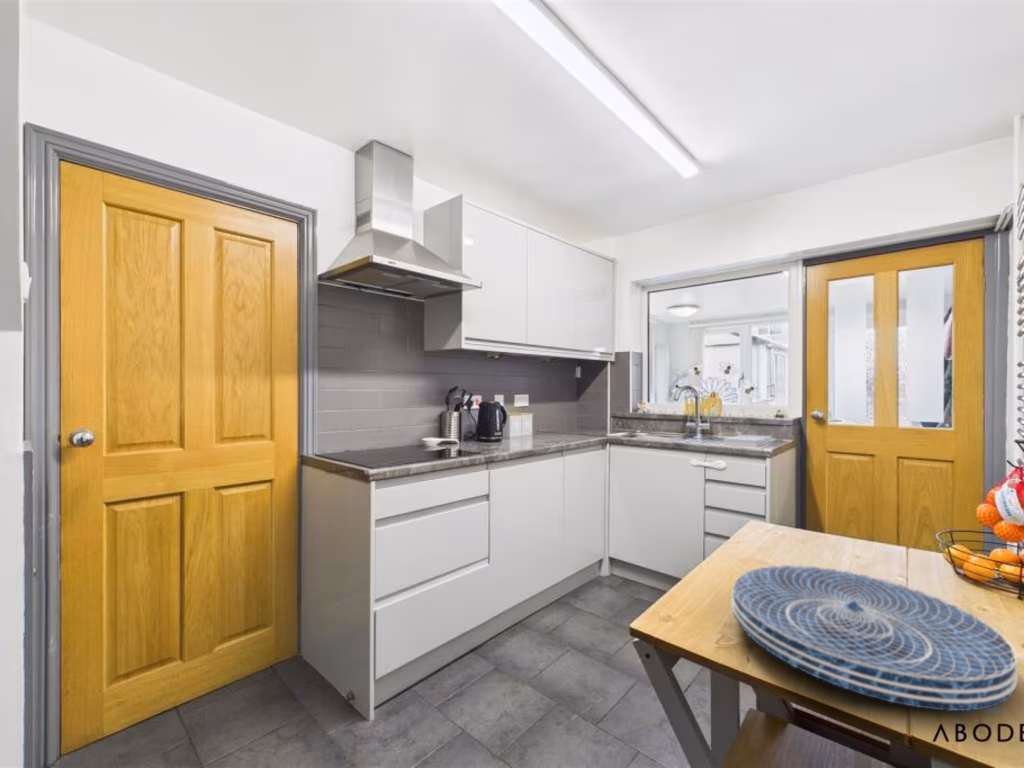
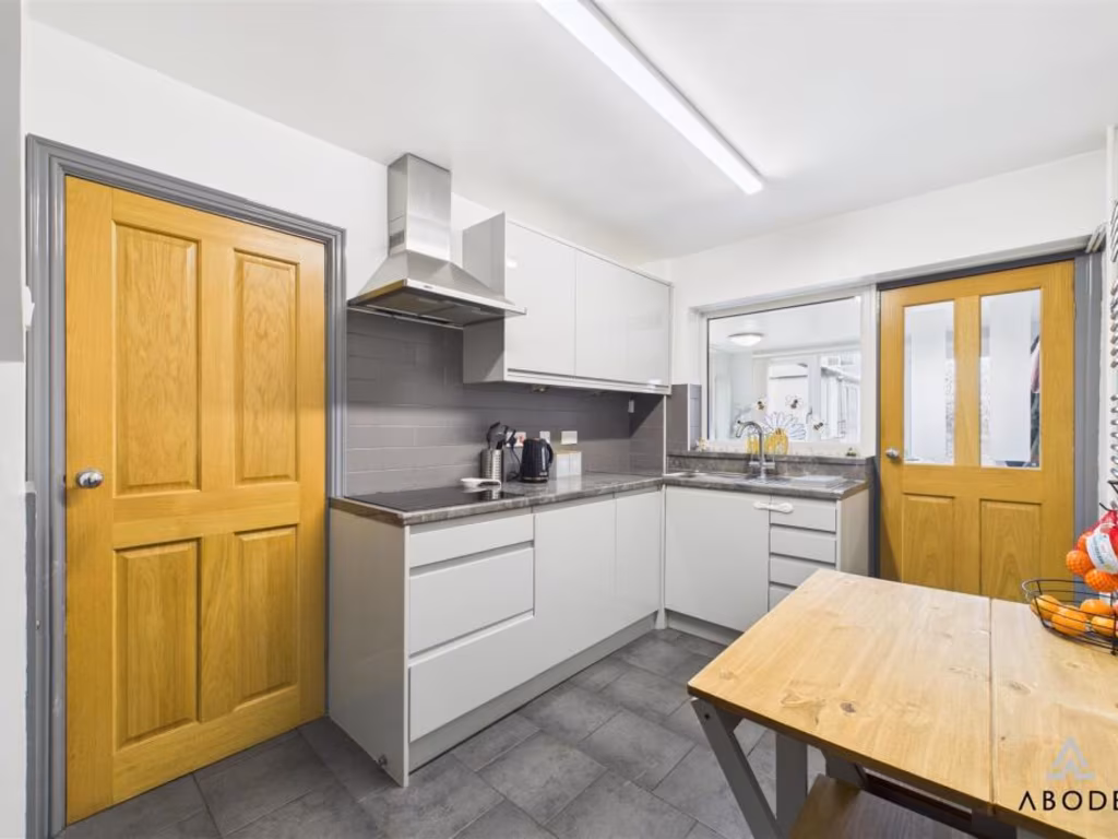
- placemat (853, 624)
